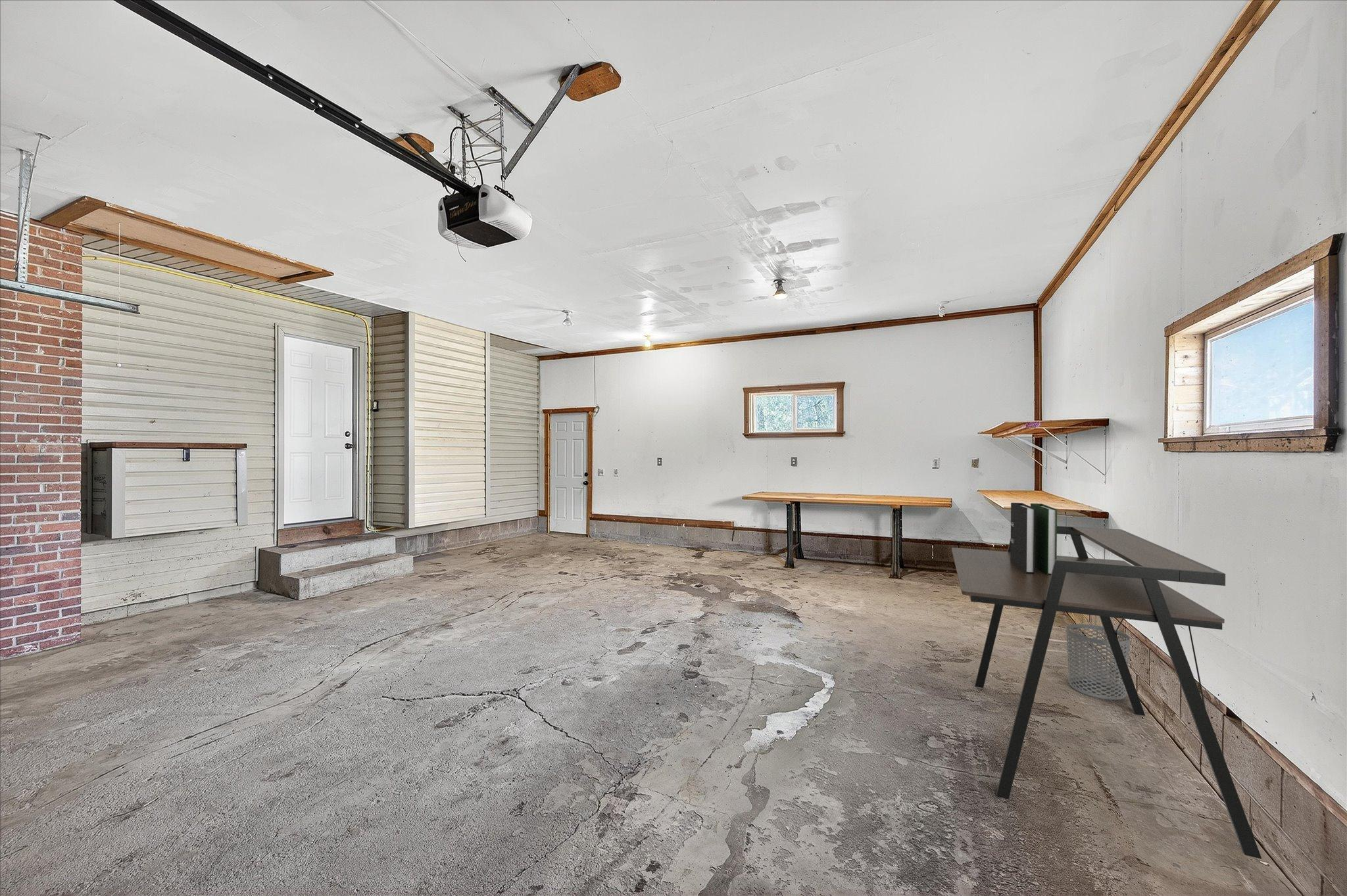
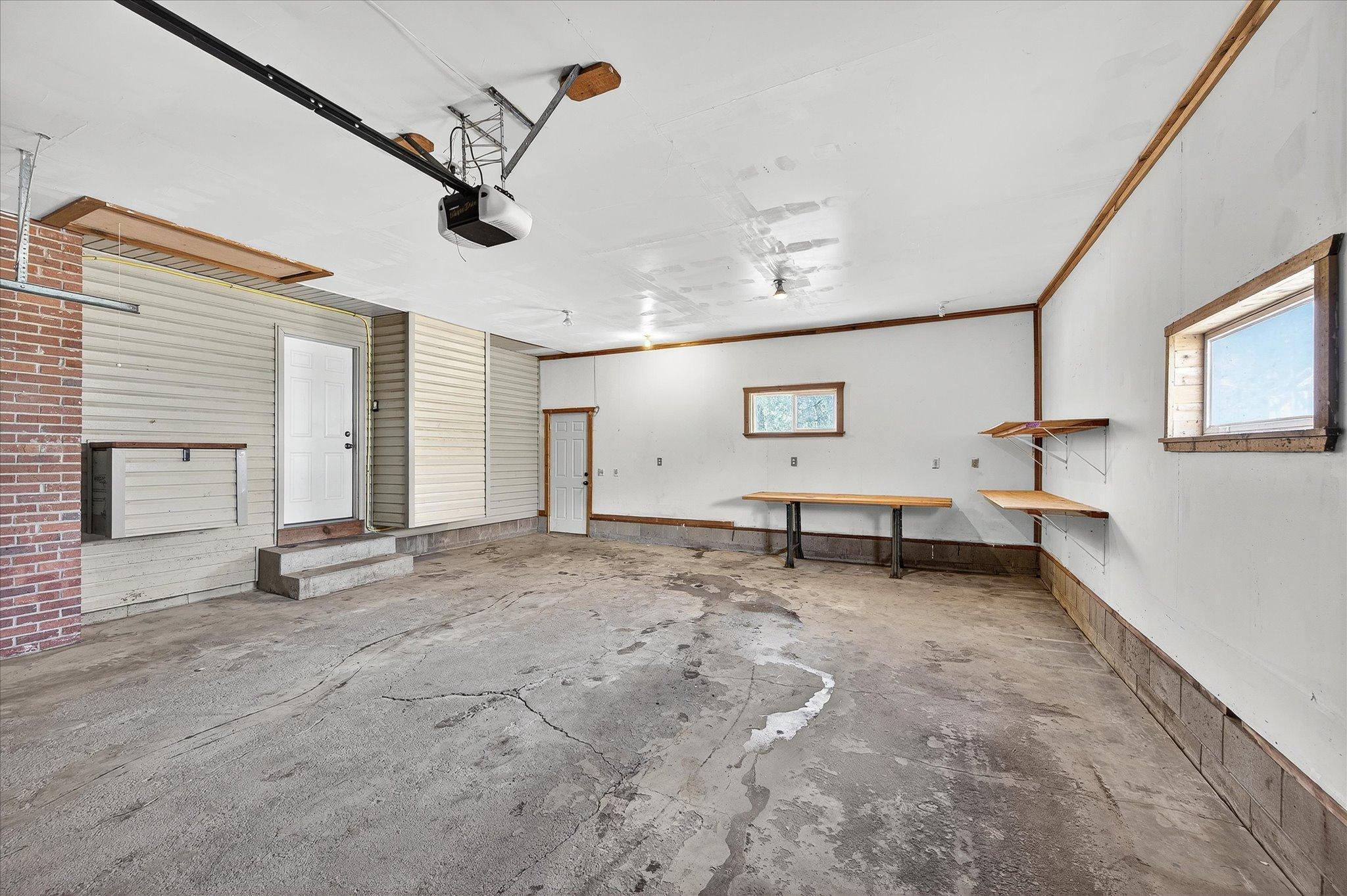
- binder (1032, 536)
- waste bin (1096, 661)
- desk (1049, 638)
